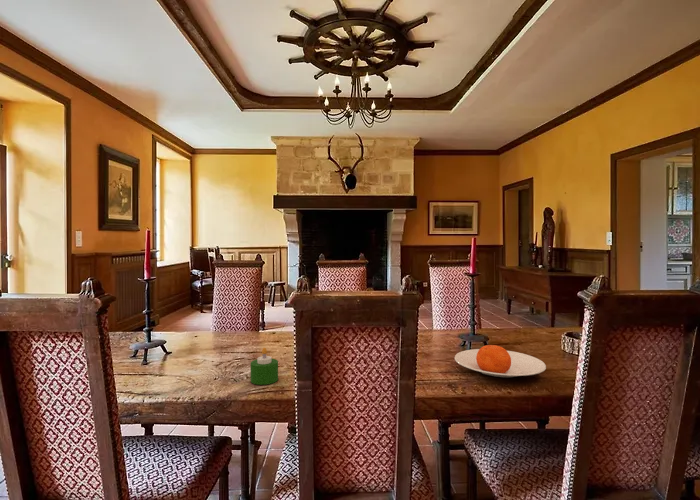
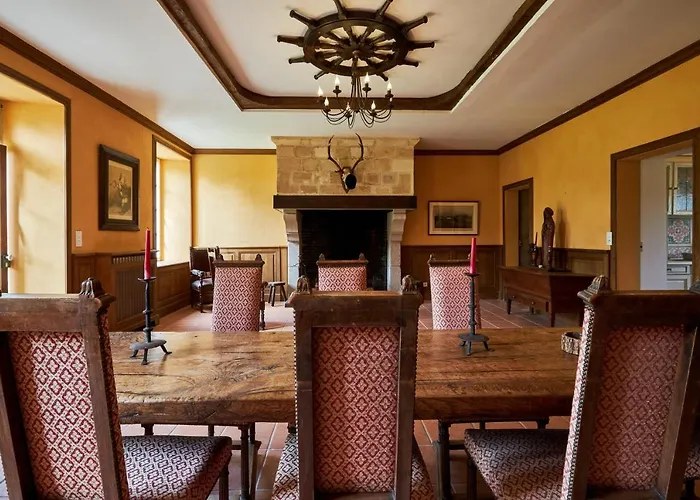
- candle (264, 363)
- plate (498, 357)
